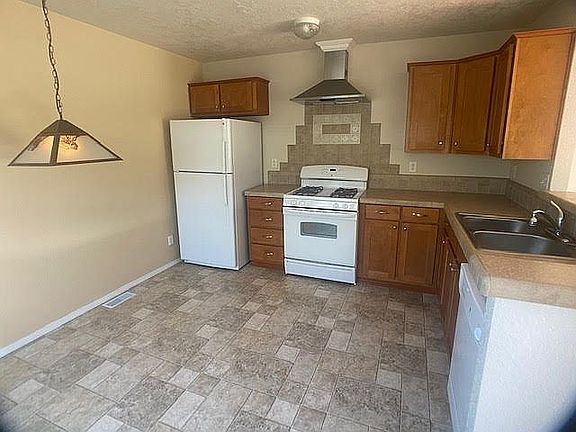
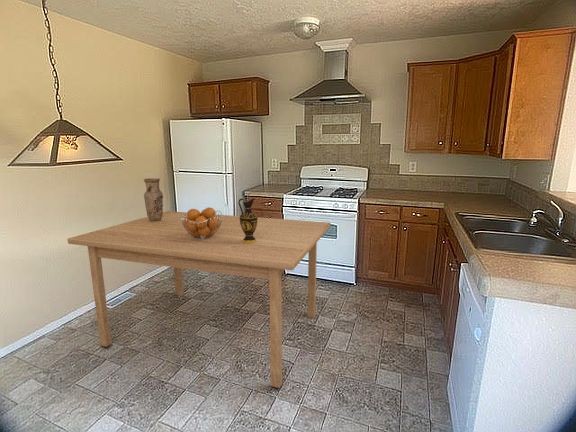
+ pitcher (248, 218)
+ fruit basket (202, 222)
+ vase (153, 199)
+ table (214, 272)
